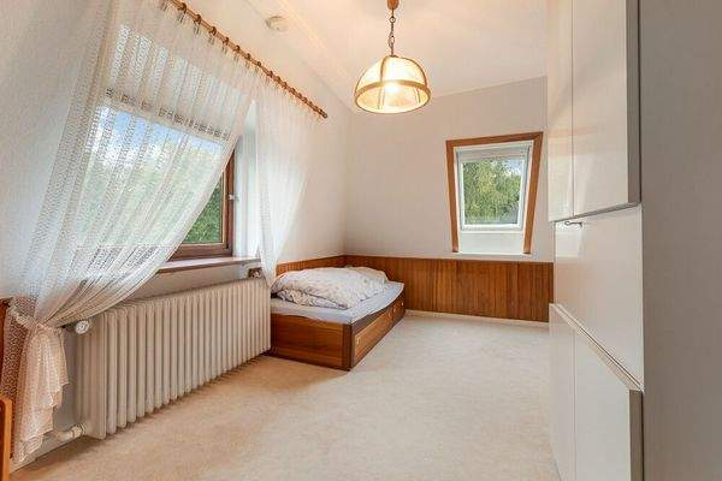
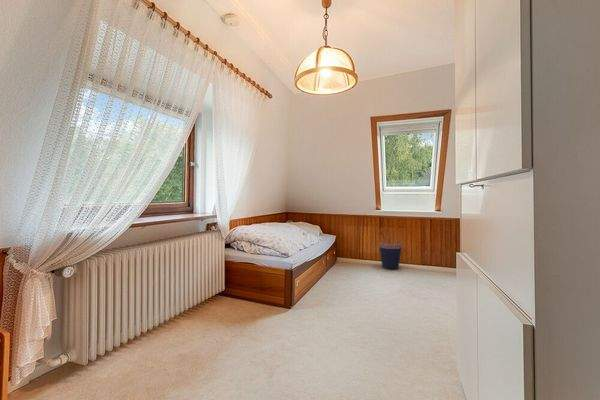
+ coffee cup (390, 255)
